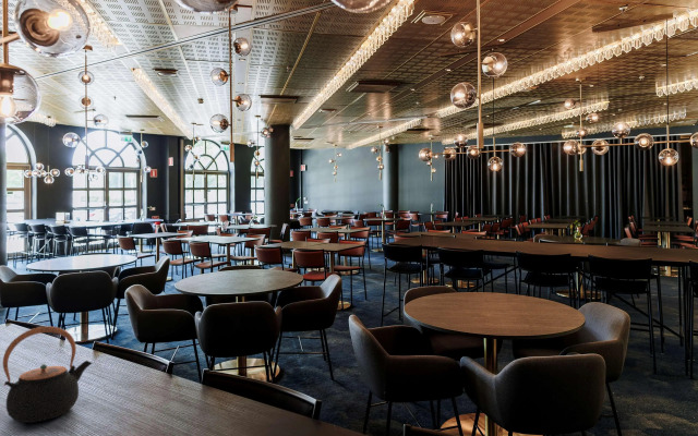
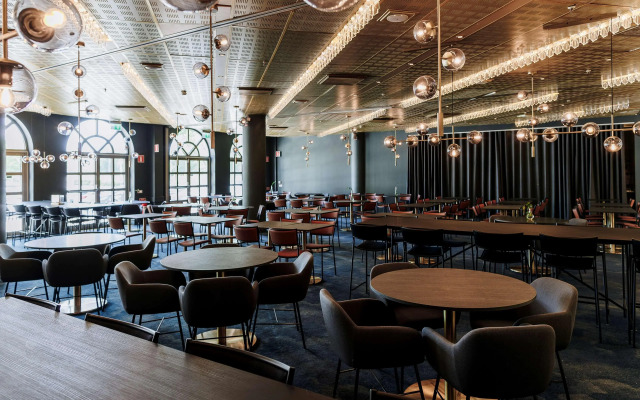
- teapot (50, 367)
